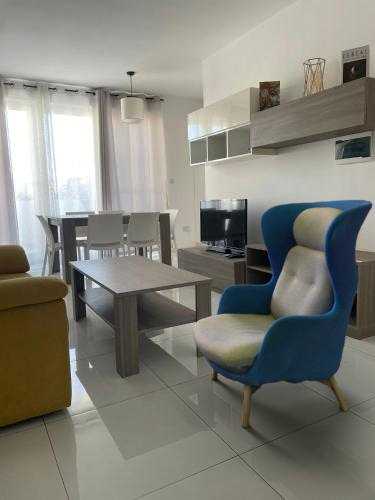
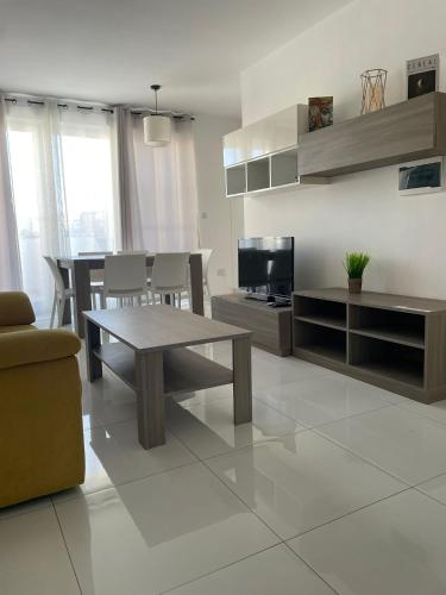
- armchair (277, 300)
